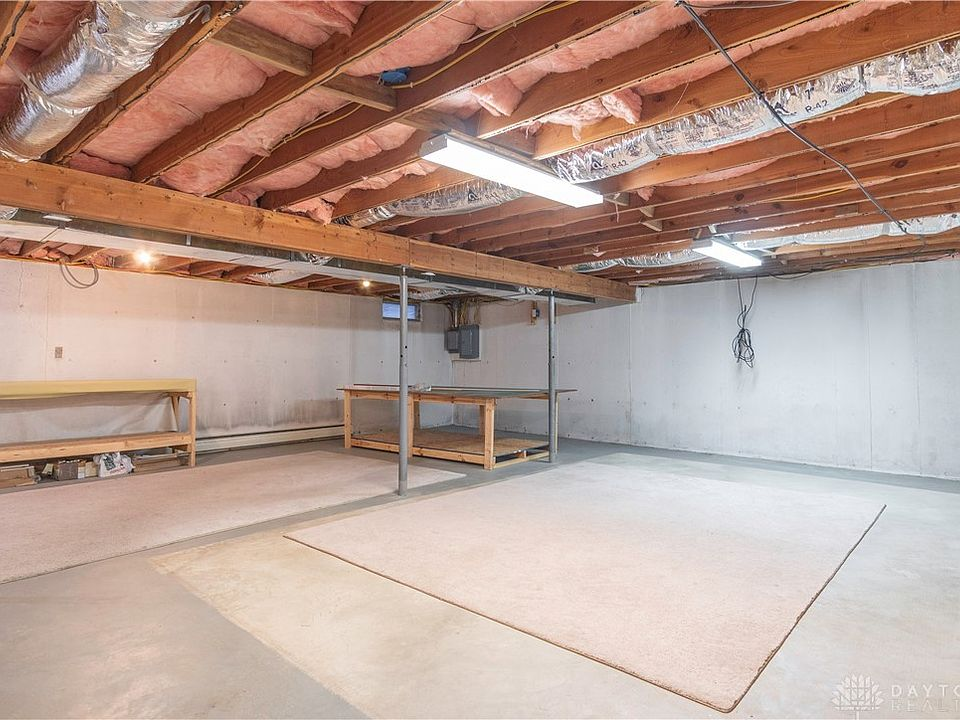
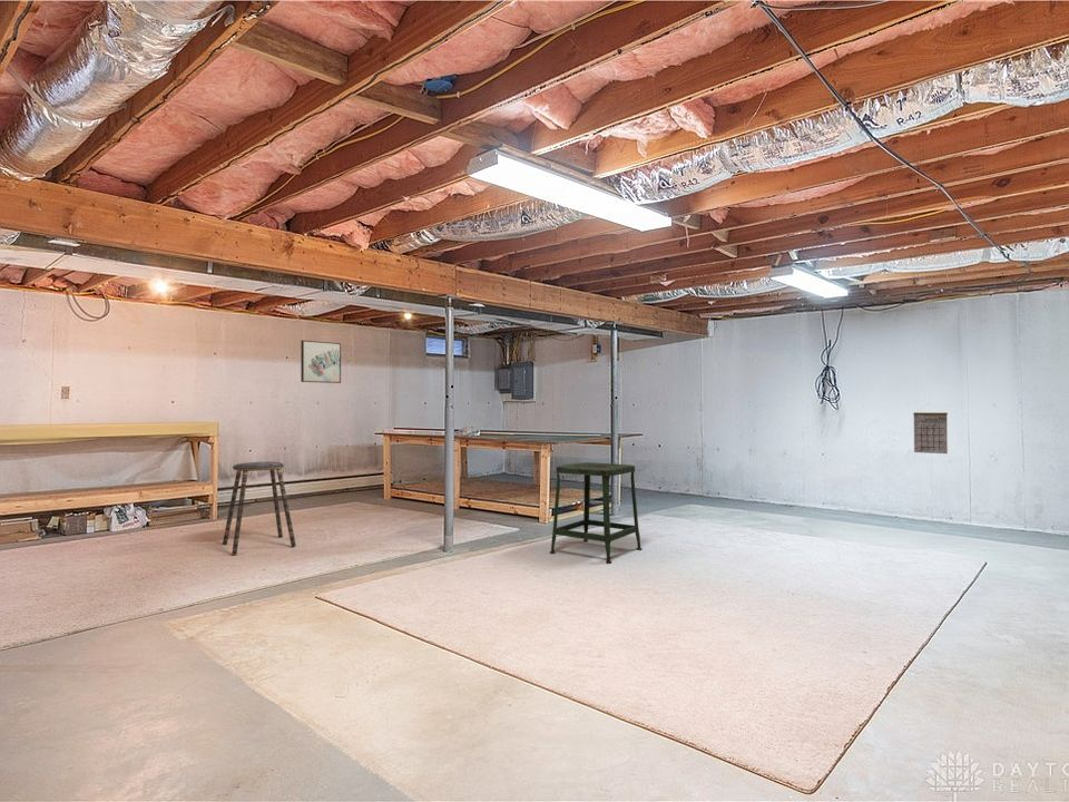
+ calendar (930, 428)
+ stool (274, 503)
+ stool (588, 508)
+ wall art (321, 362)
